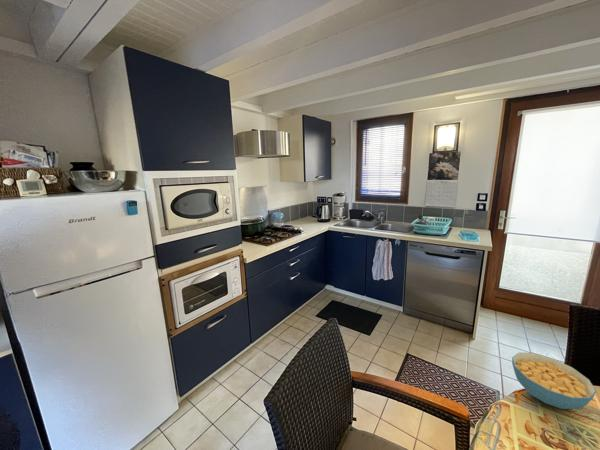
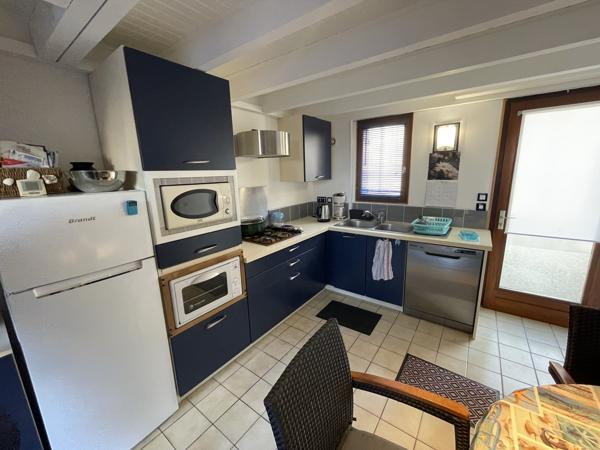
- cereal bowl (548, 384)
